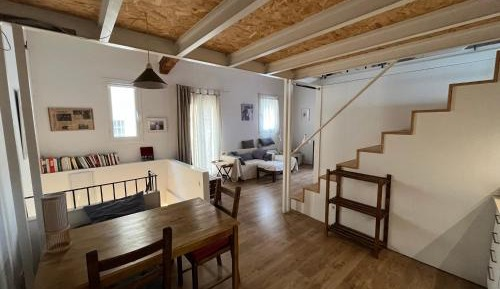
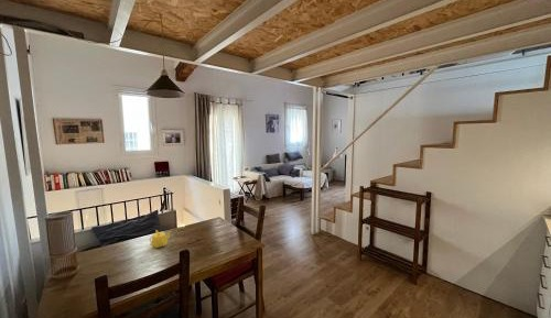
+ teapot (161, 238)
